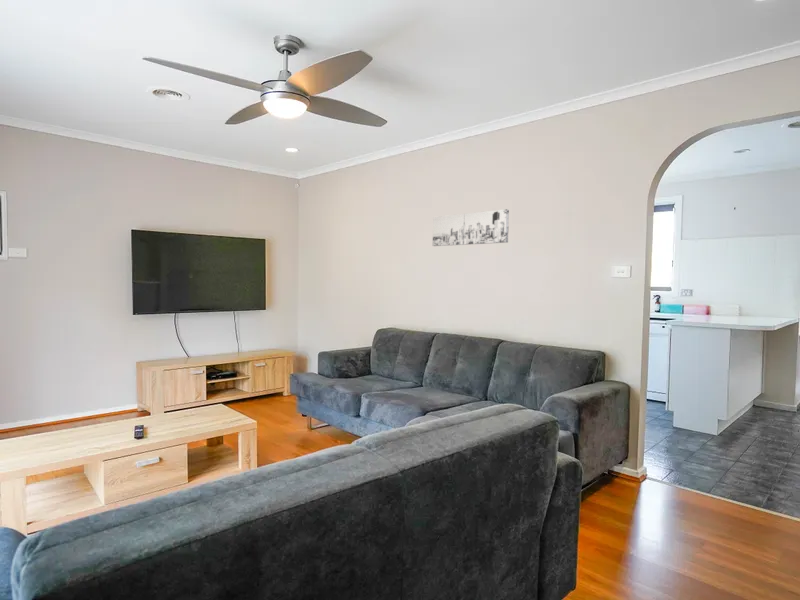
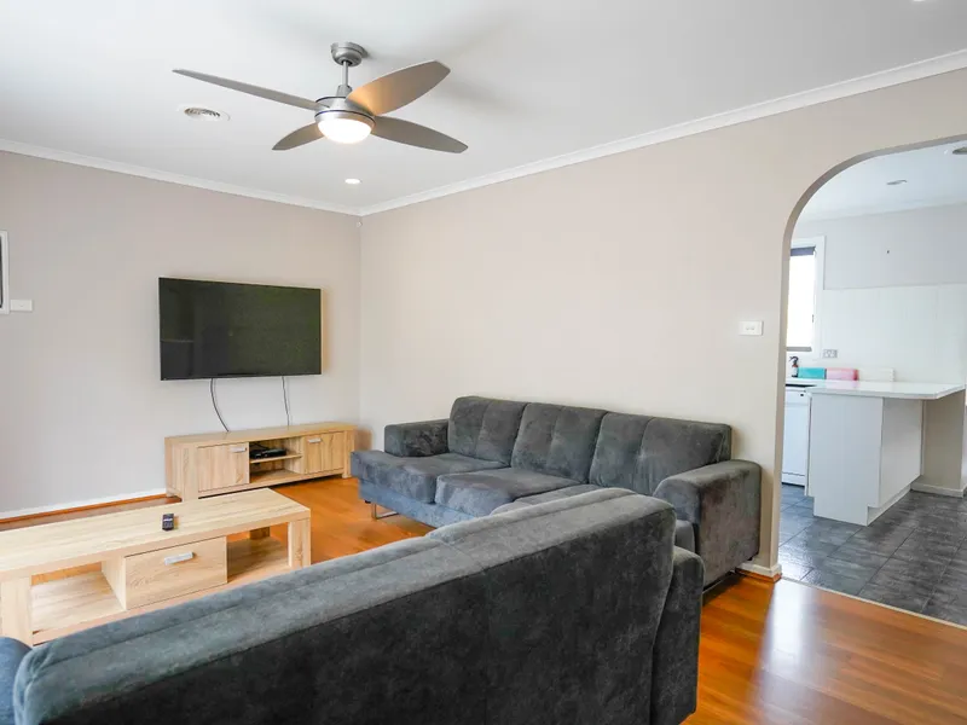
- wall art (468, 229)
